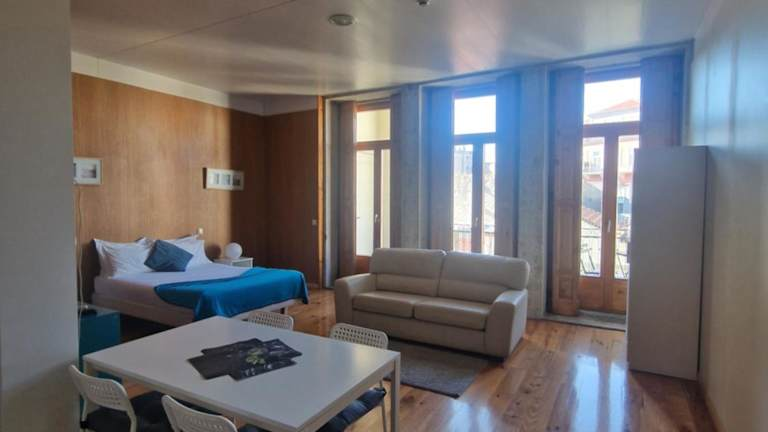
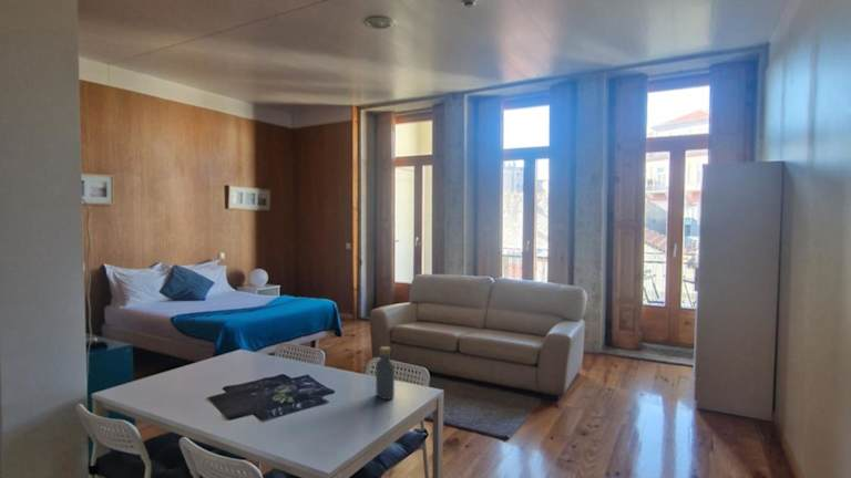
+ vodka (385, 372)
